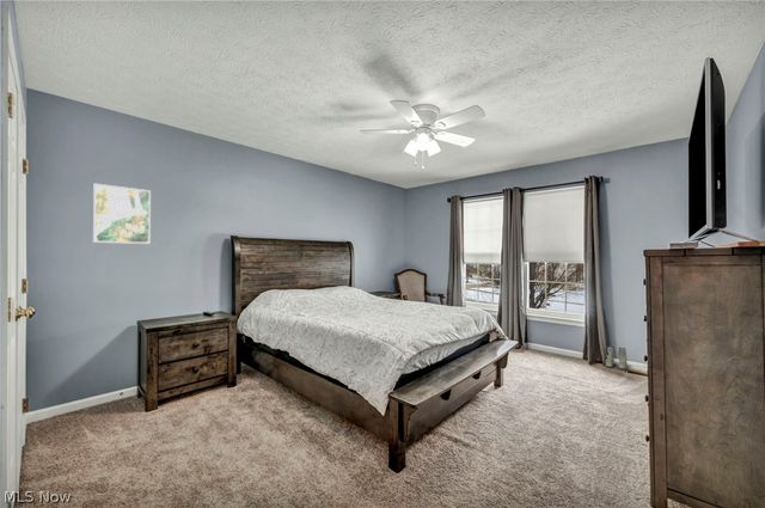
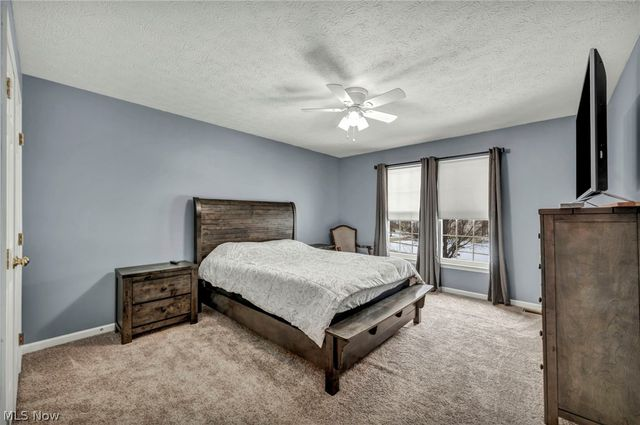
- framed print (123, 215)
- boots (614, 355)
